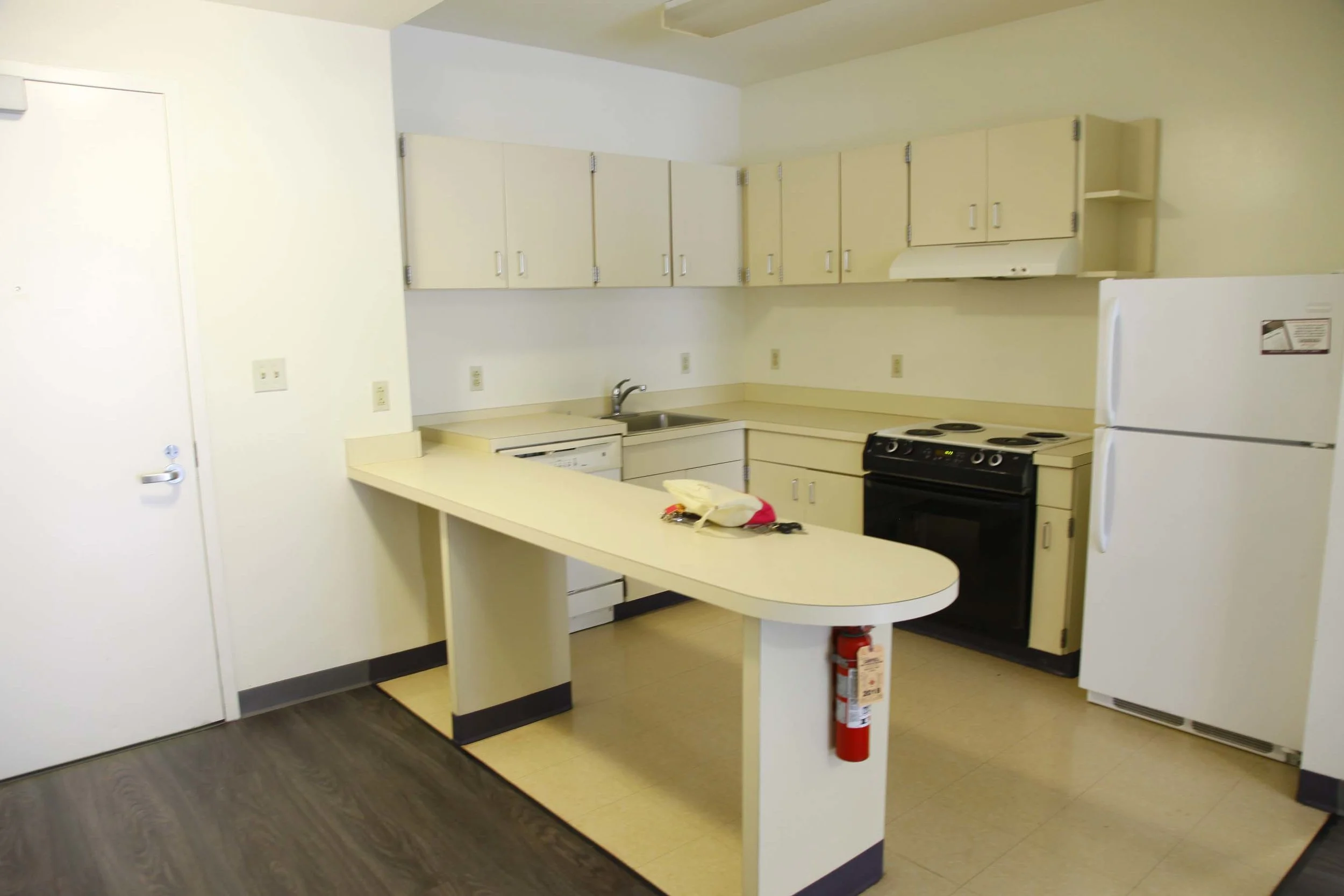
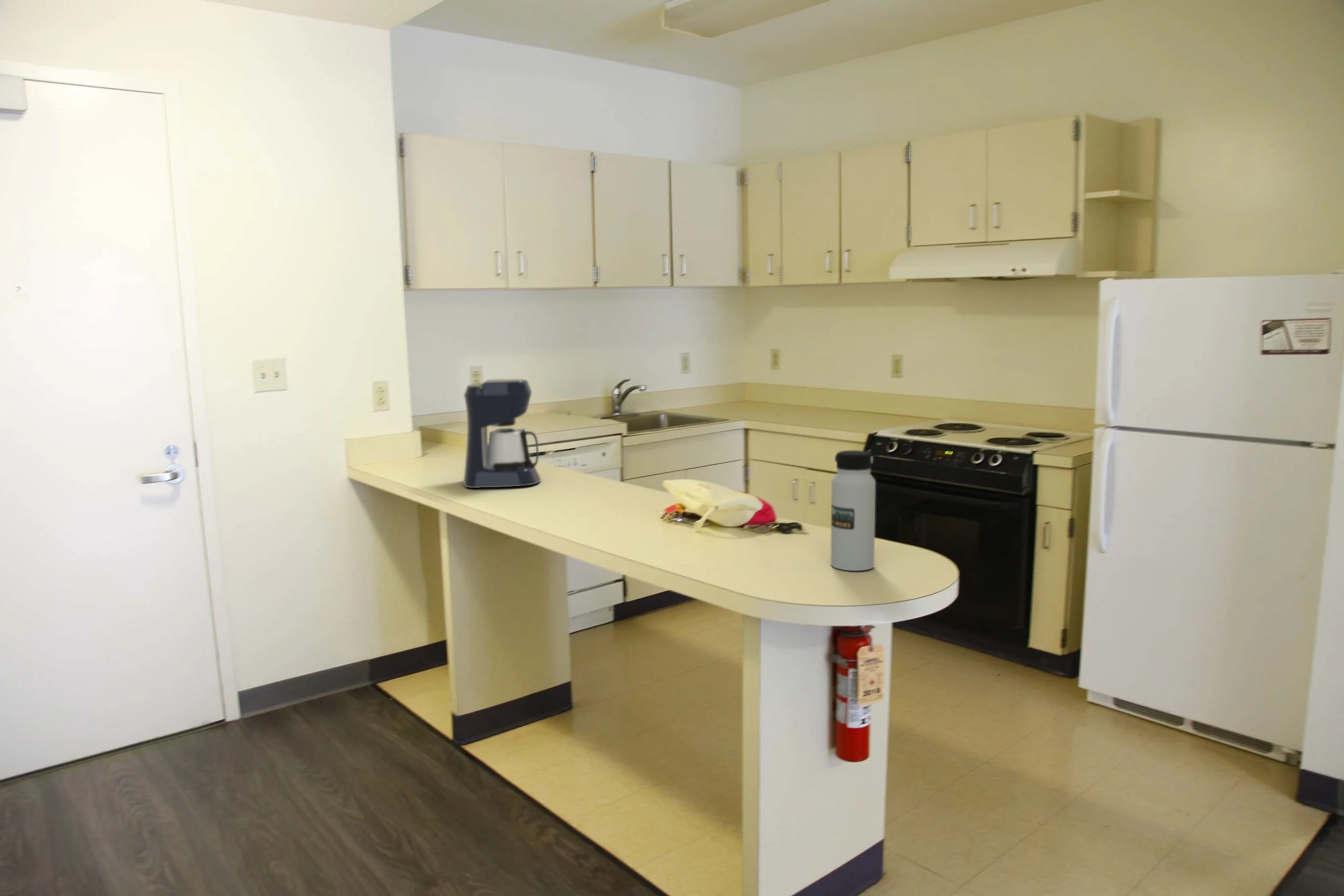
+ water bottle (853, 509)
+ coffee maker (498, 432)
